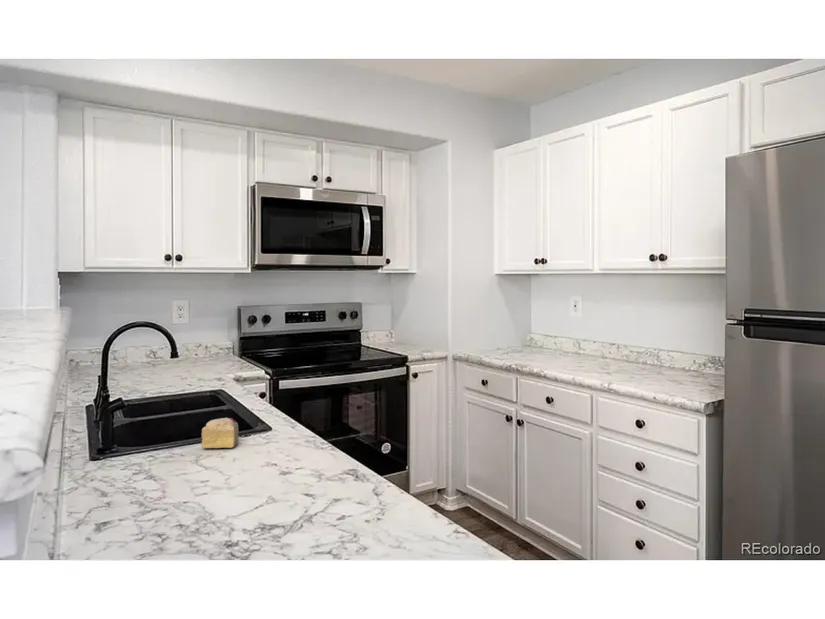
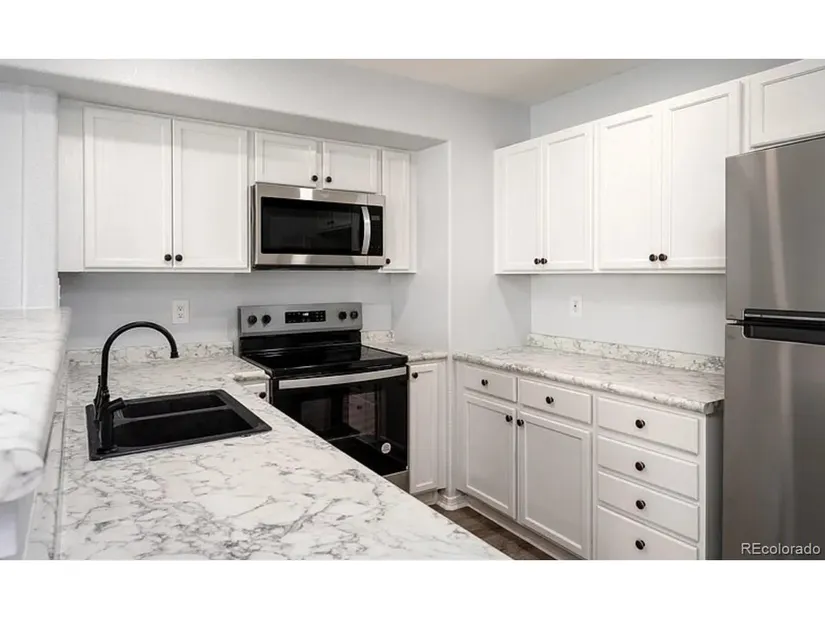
- cake slice (220, 432)
